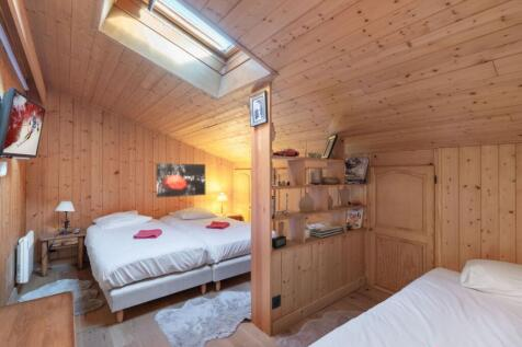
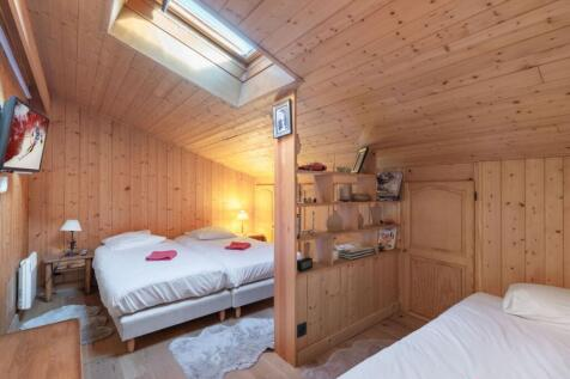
- wall art (182, 180)
